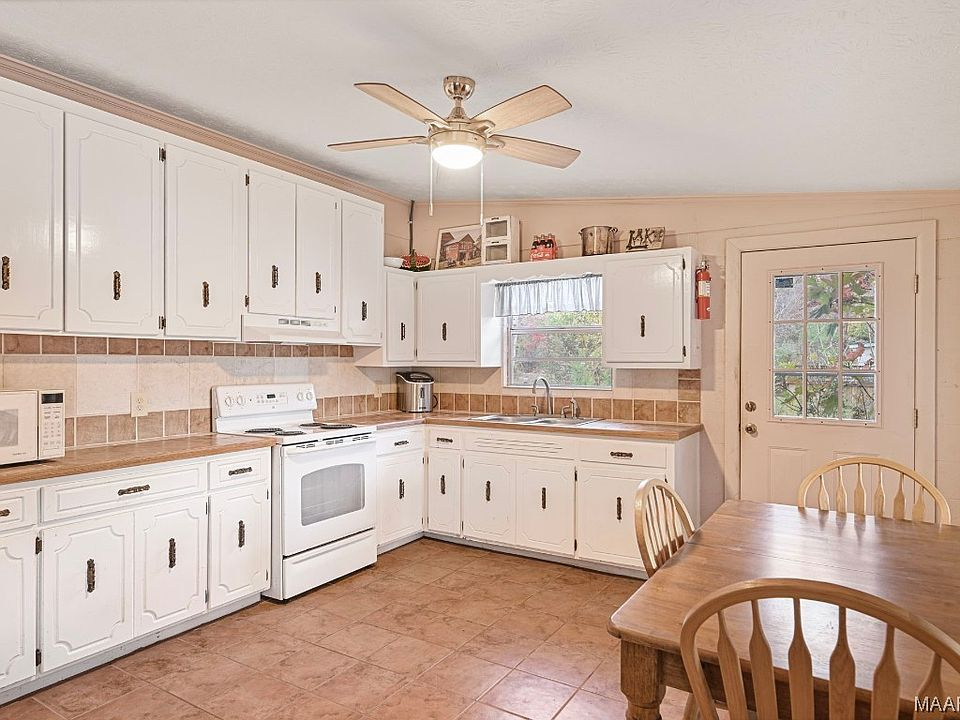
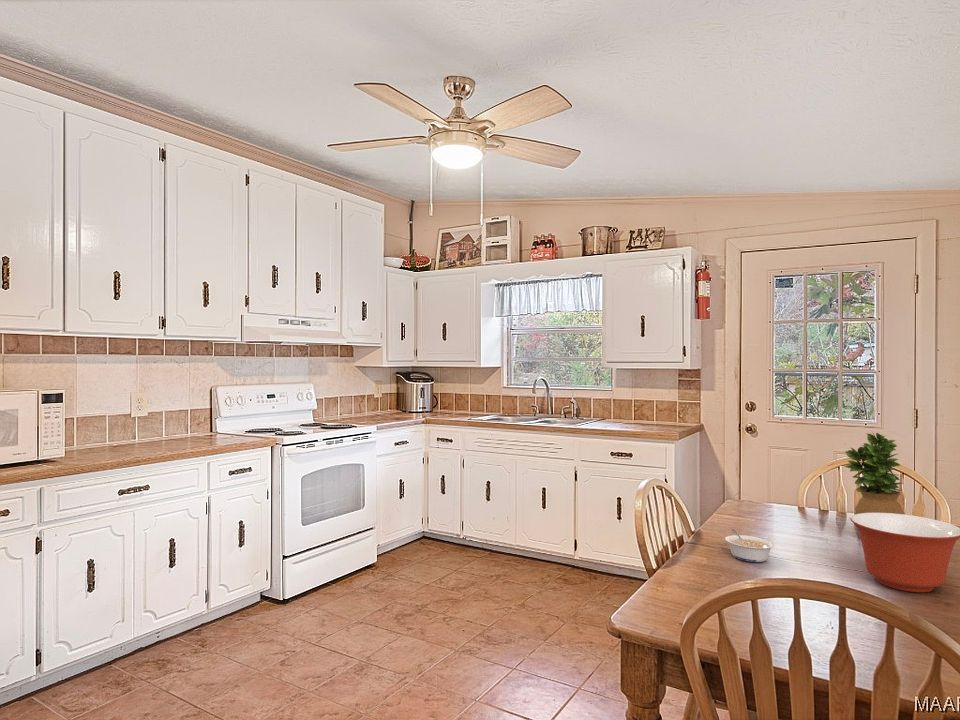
+ potted plant (873, 485)
+ legume (747, 547)
+ mixing bowl (904, 553)
